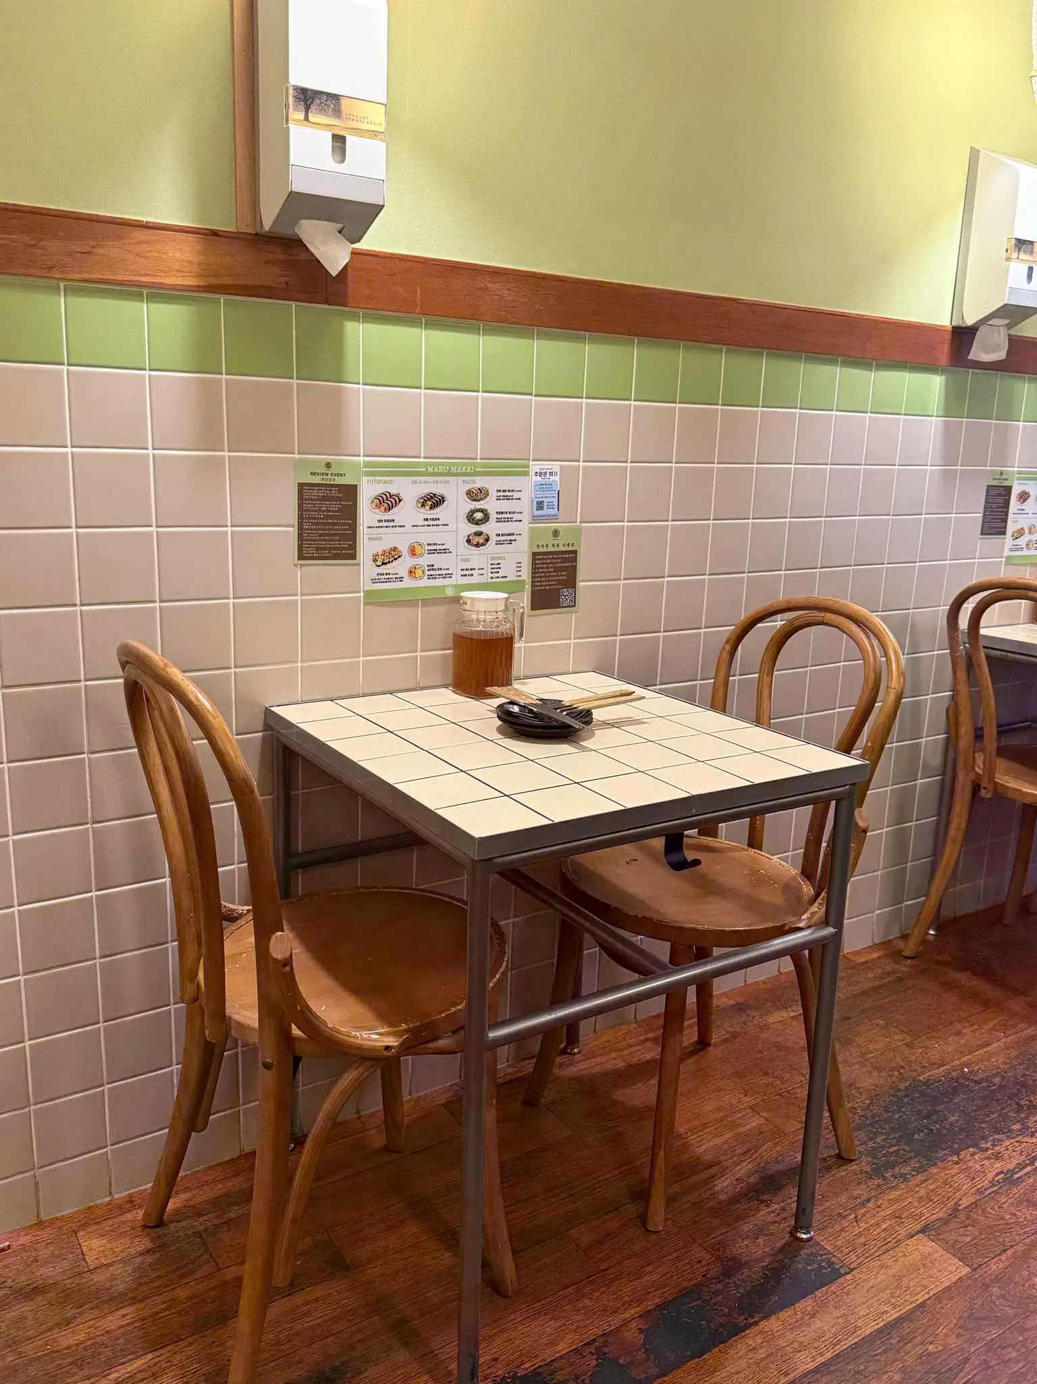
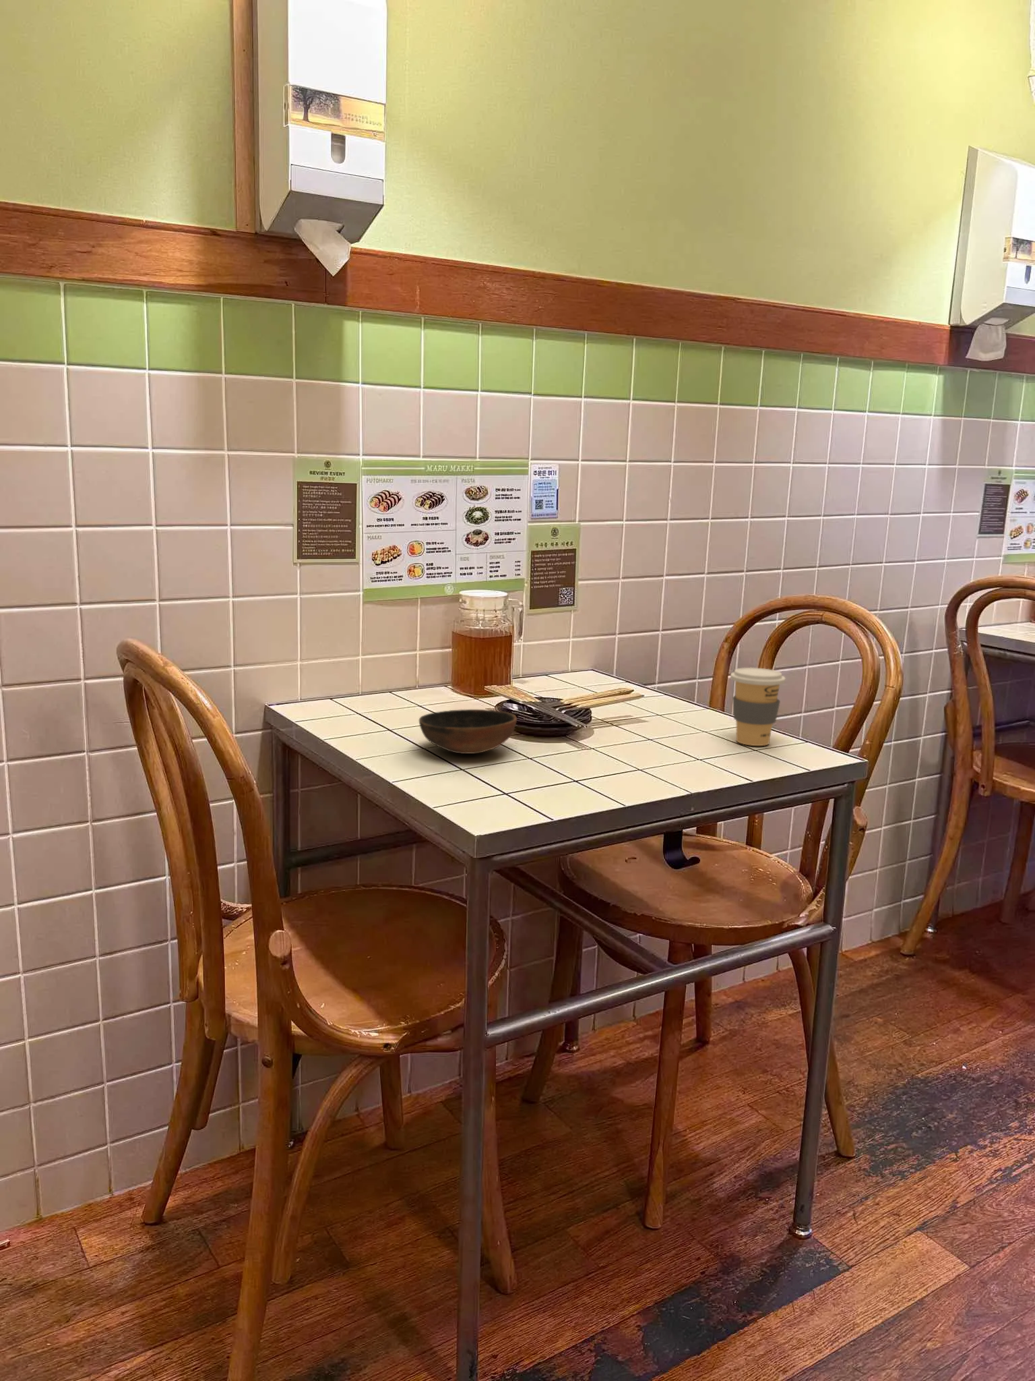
+ coffee cup (755, 707)
+ bowl (467, 733)
